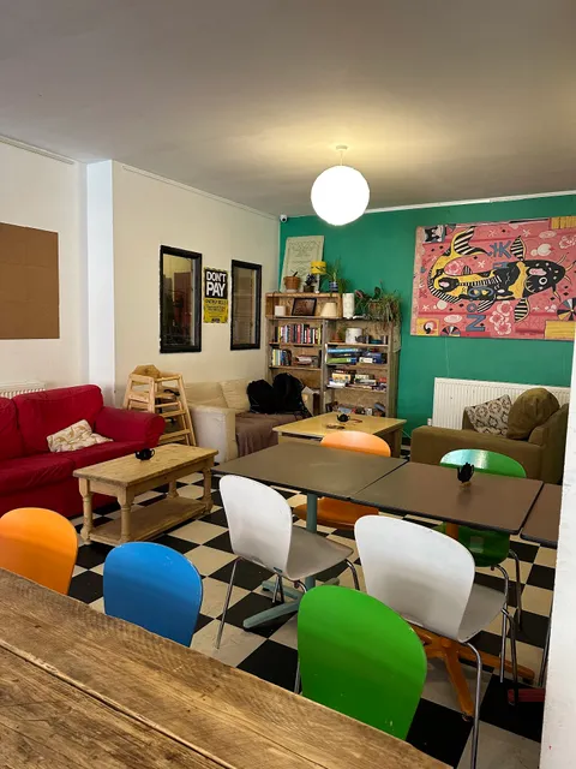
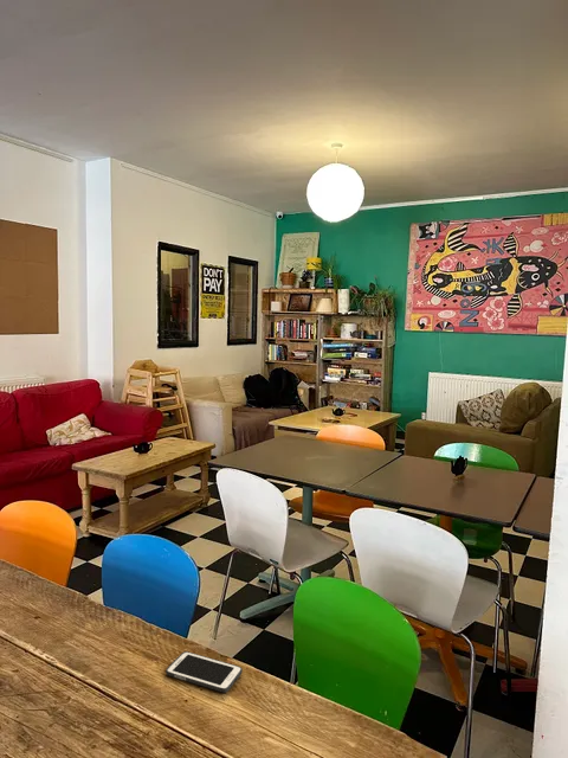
+ cell phone (204, 670)
